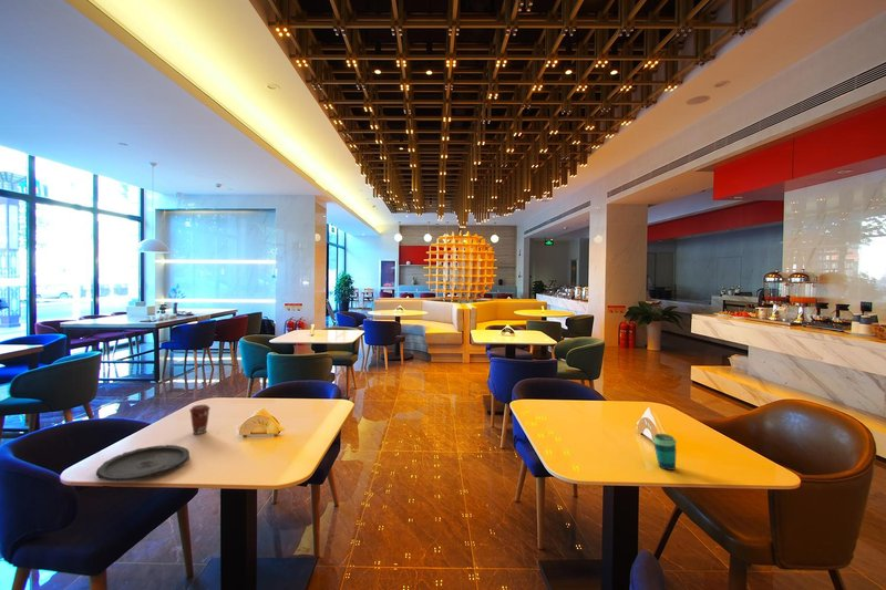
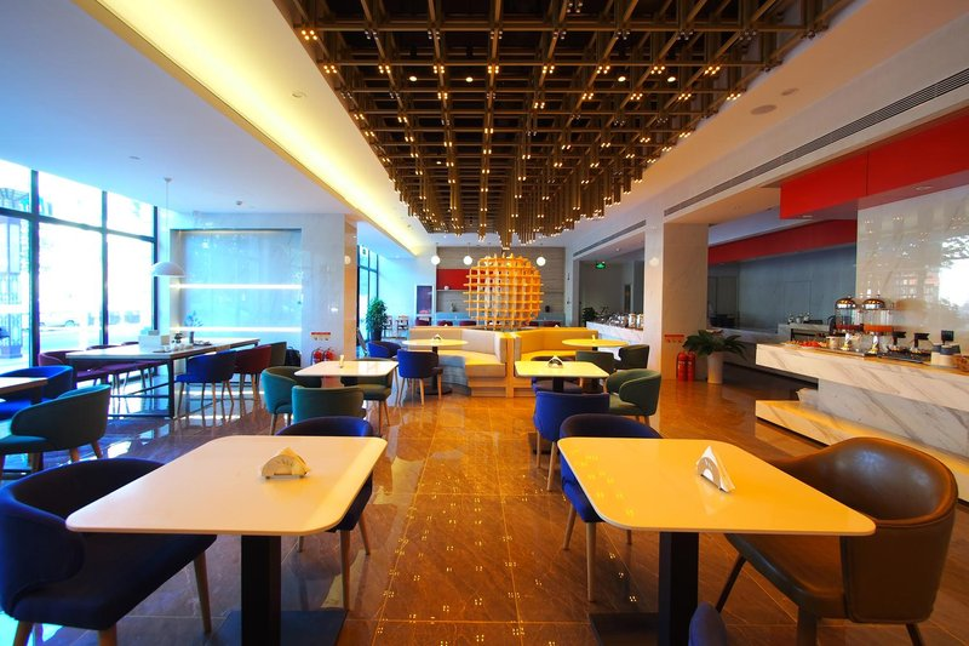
- cup (663, 452)
- coffee cup (199, 418)
- plate (145, 463)
